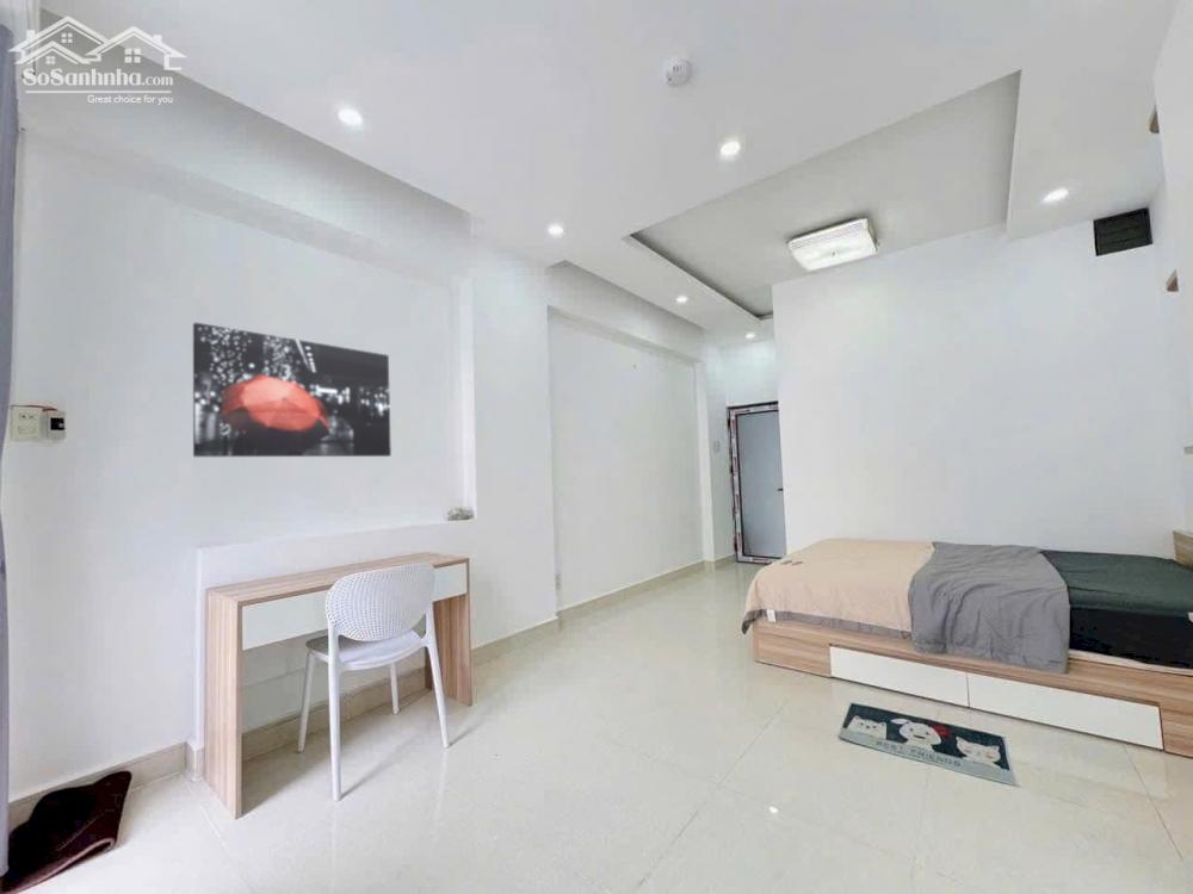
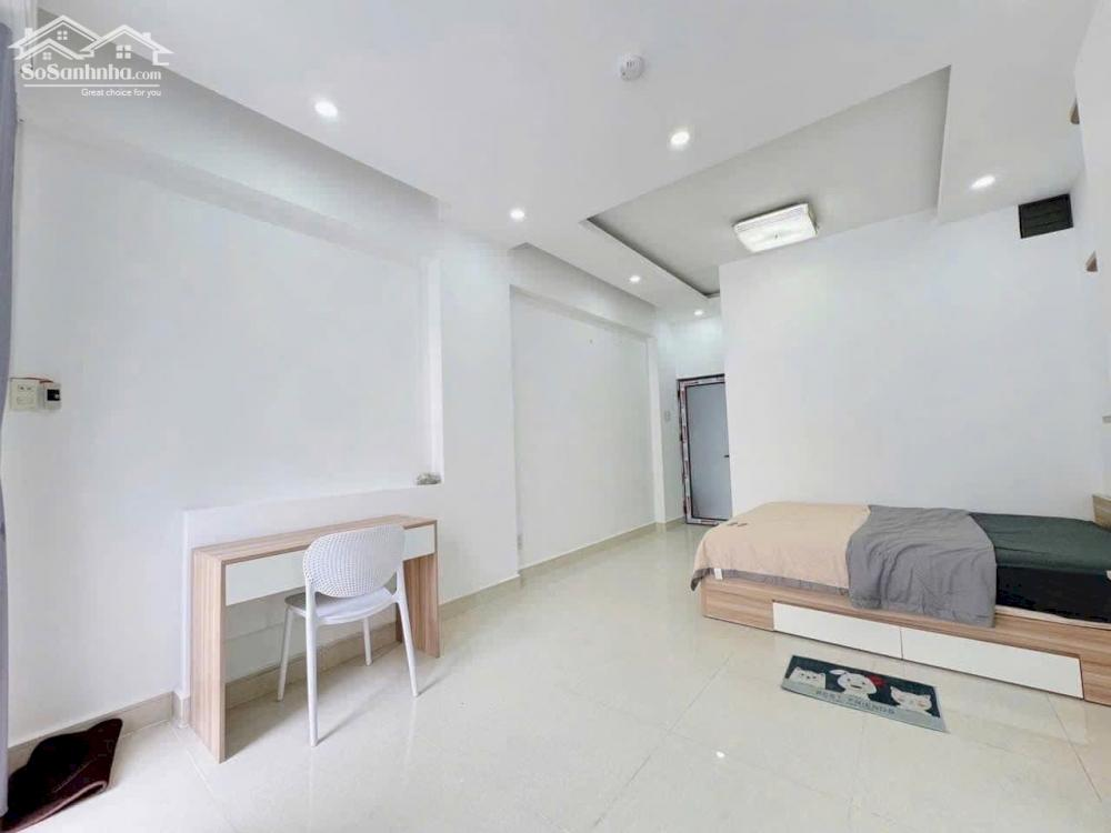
- wall art (304, 398)
